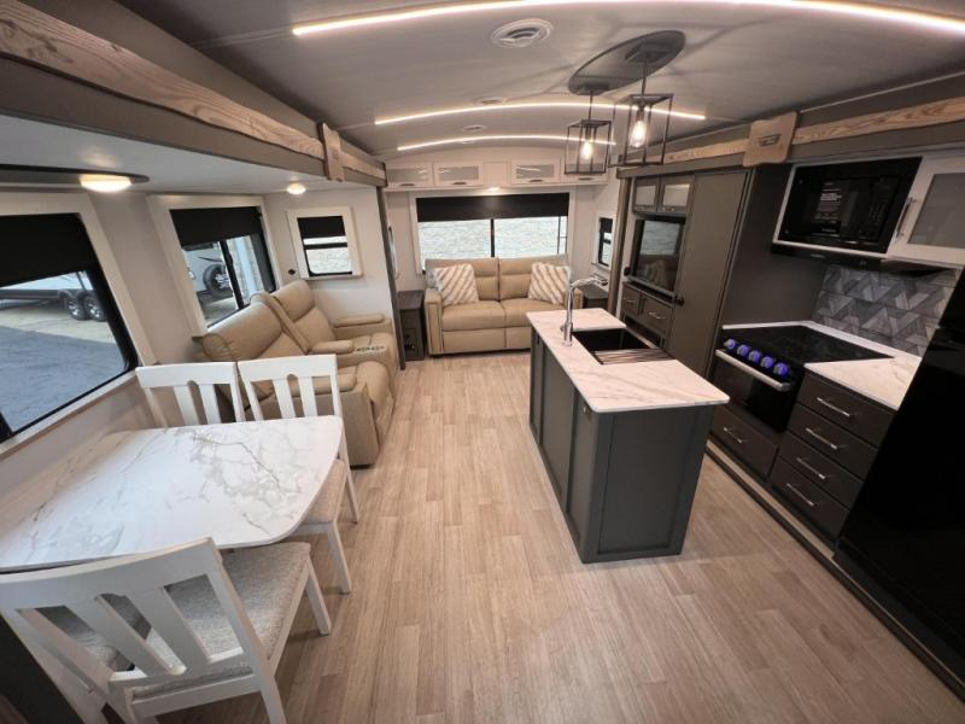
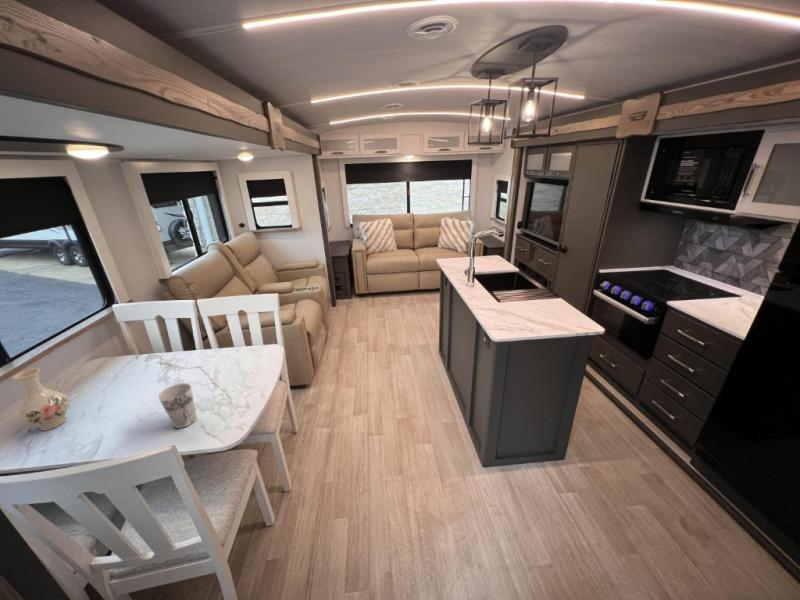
+ cup (180, 406)
+ vase (40, 399)
